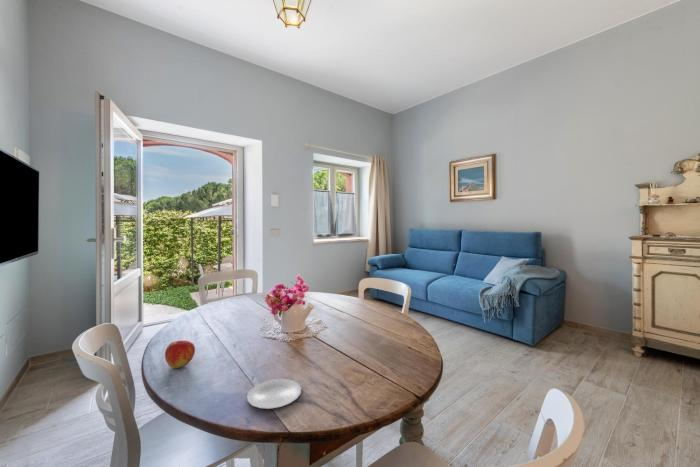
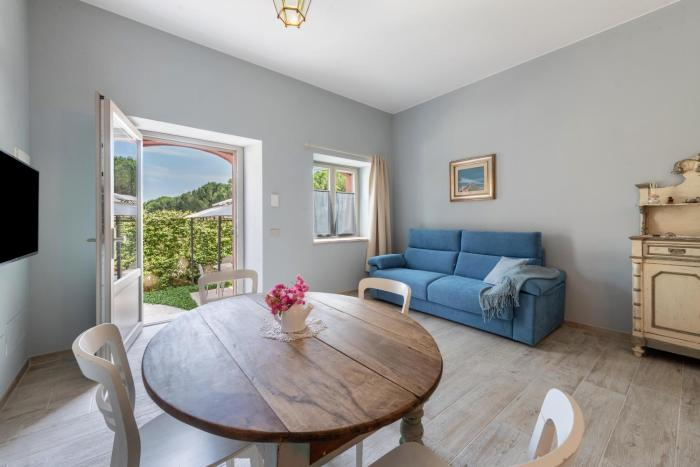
- plate (279, 379)
- apple (180, 353)
